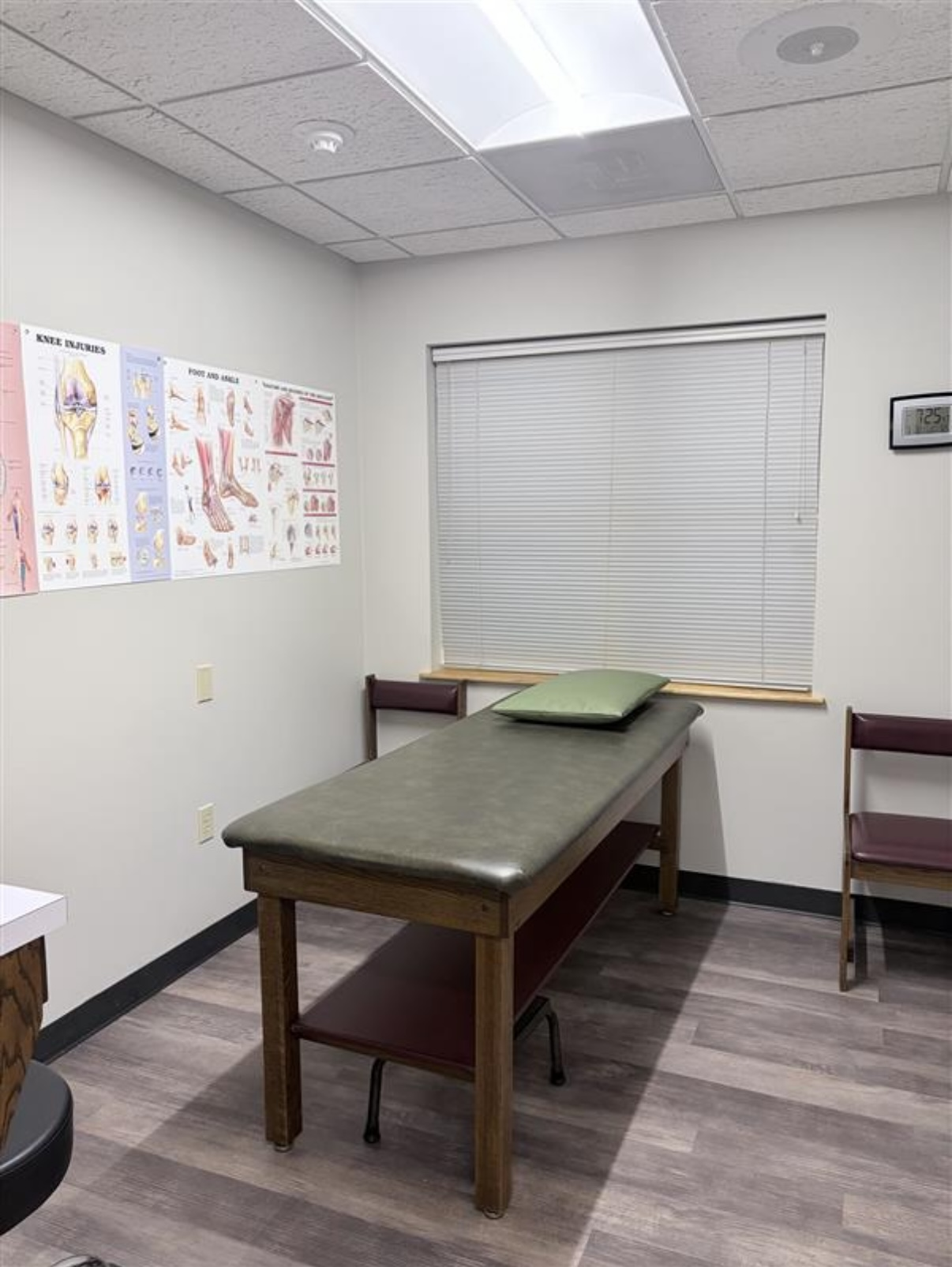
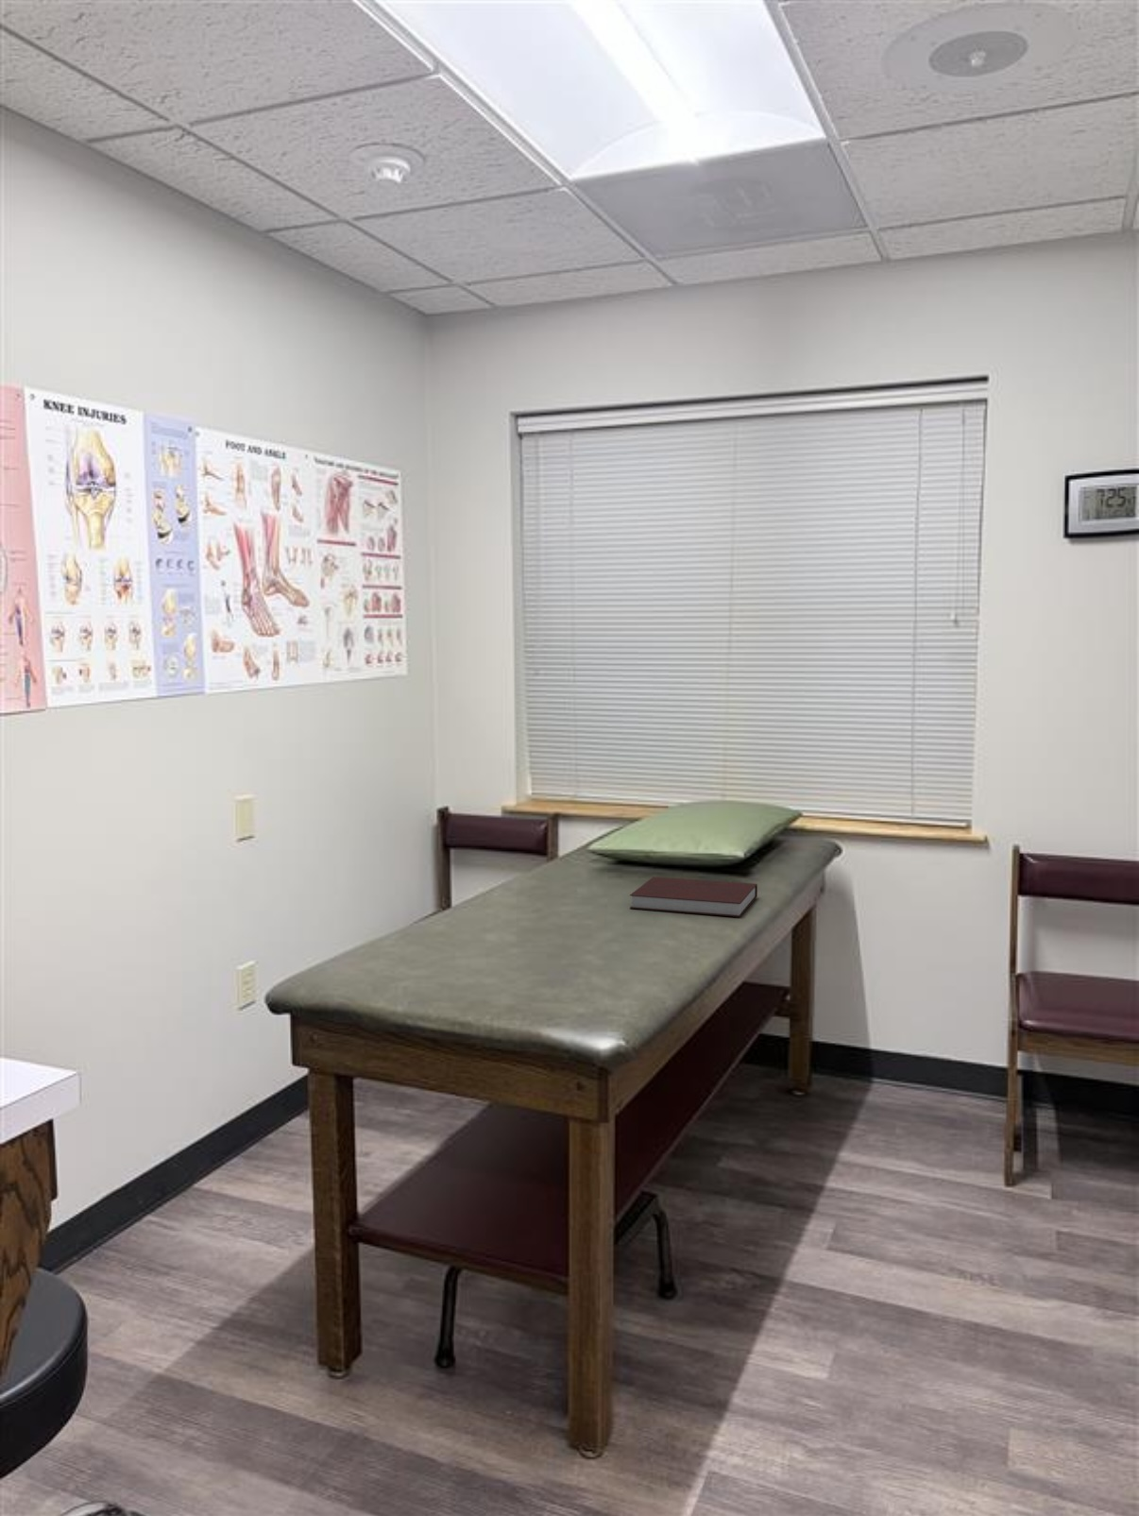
+ notebook (694, 895)
